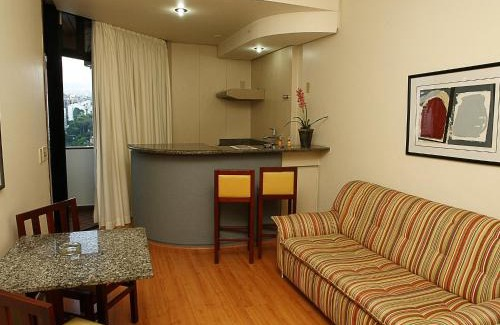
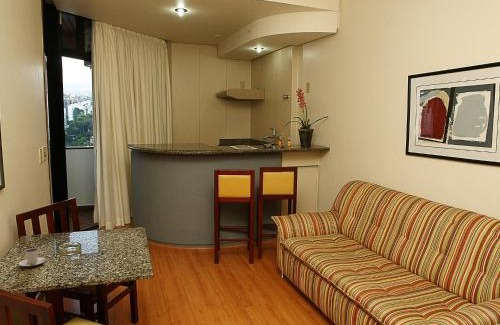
+ cappuccino (32, 252)
